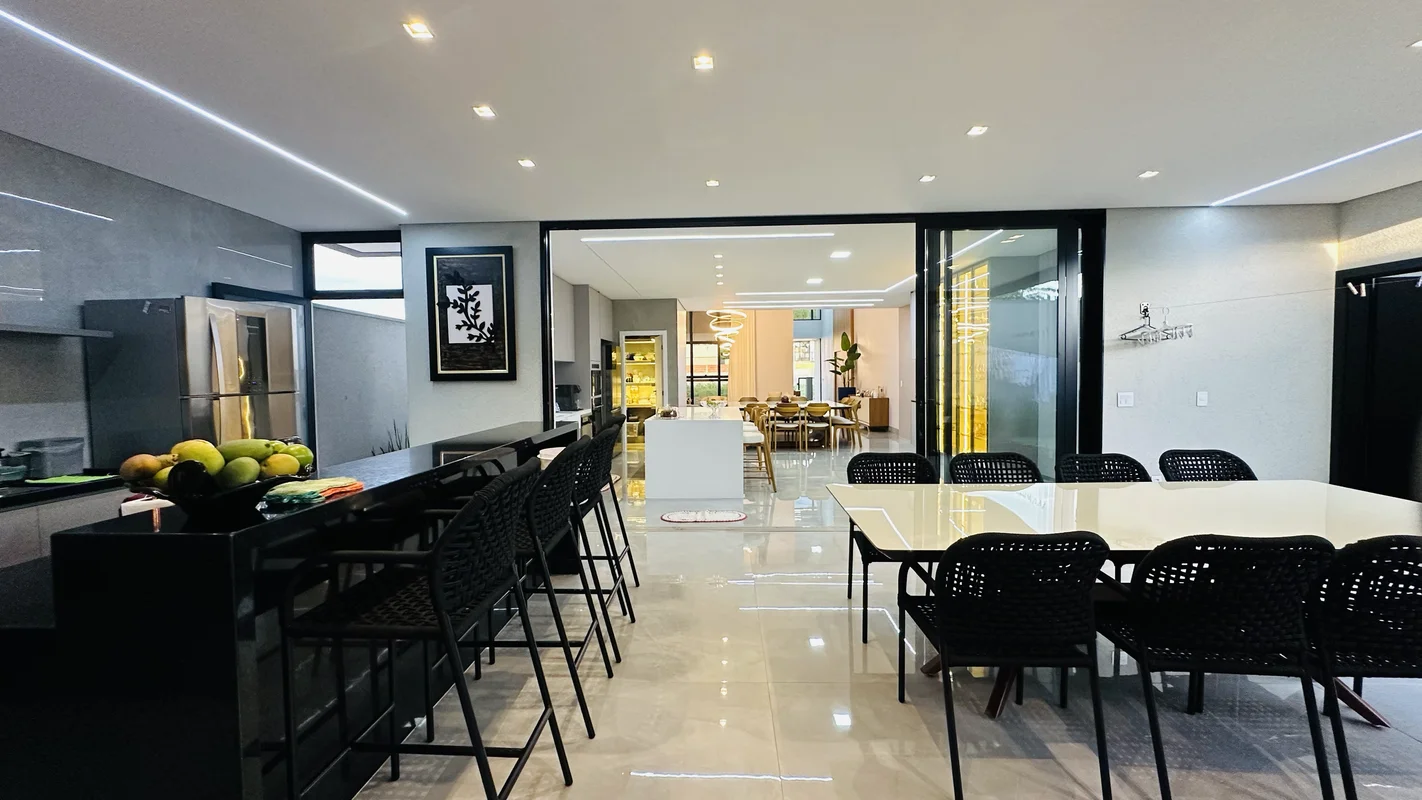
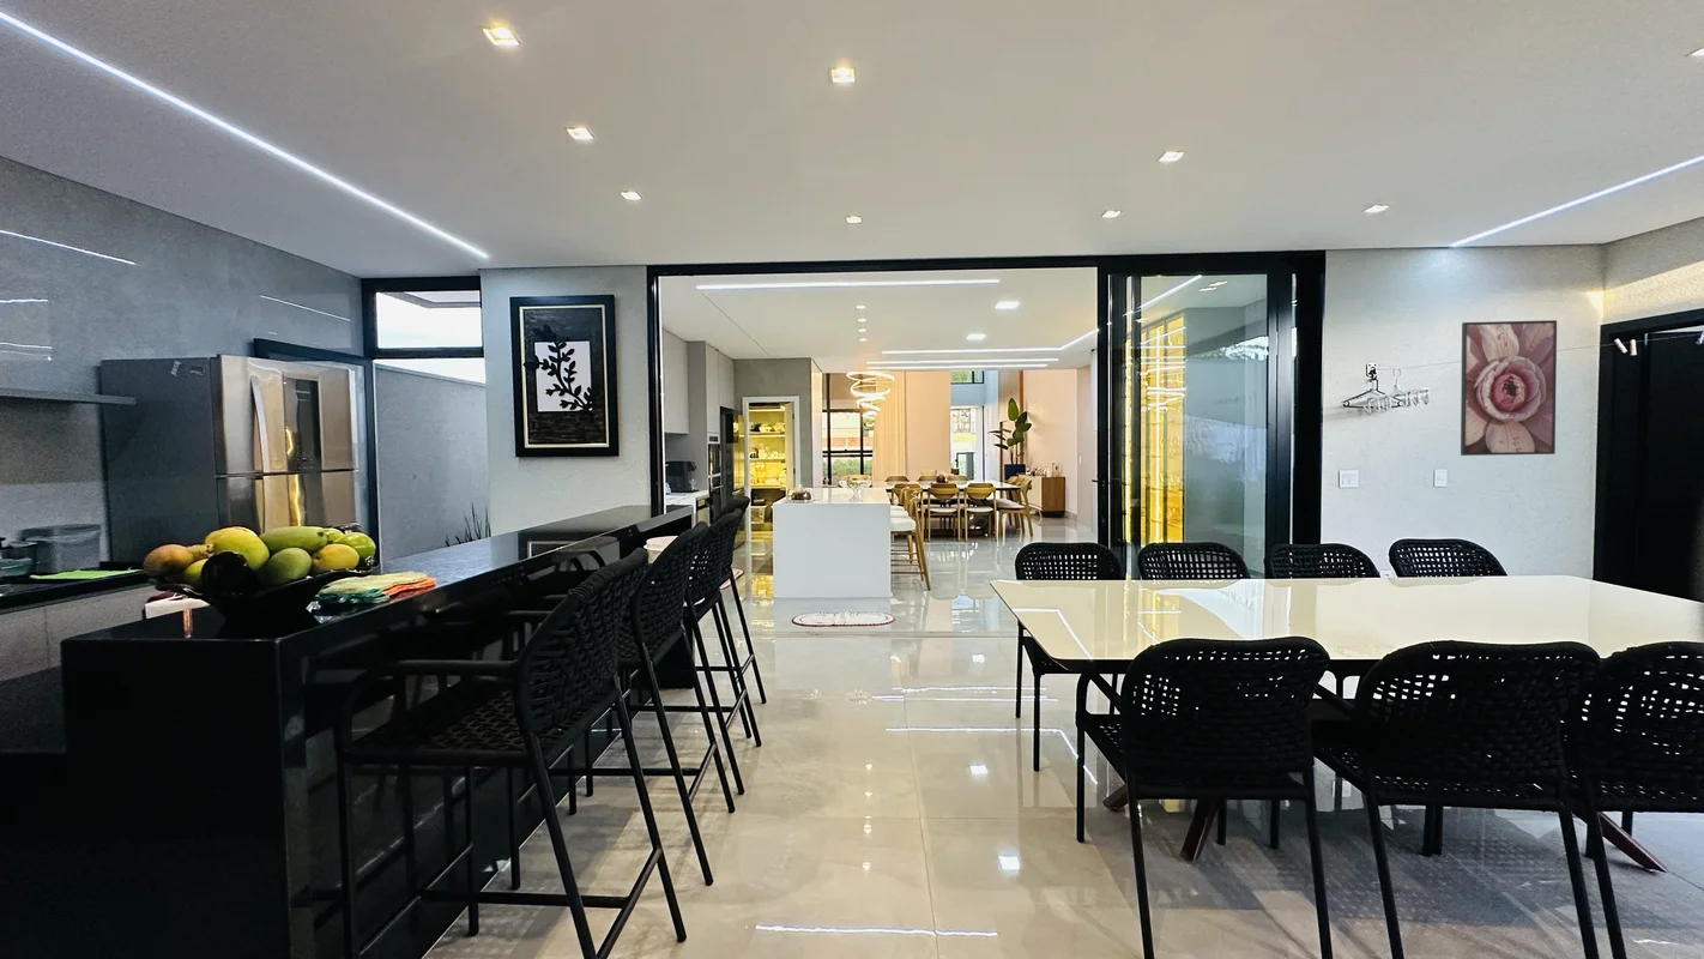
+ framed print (1507, 387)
